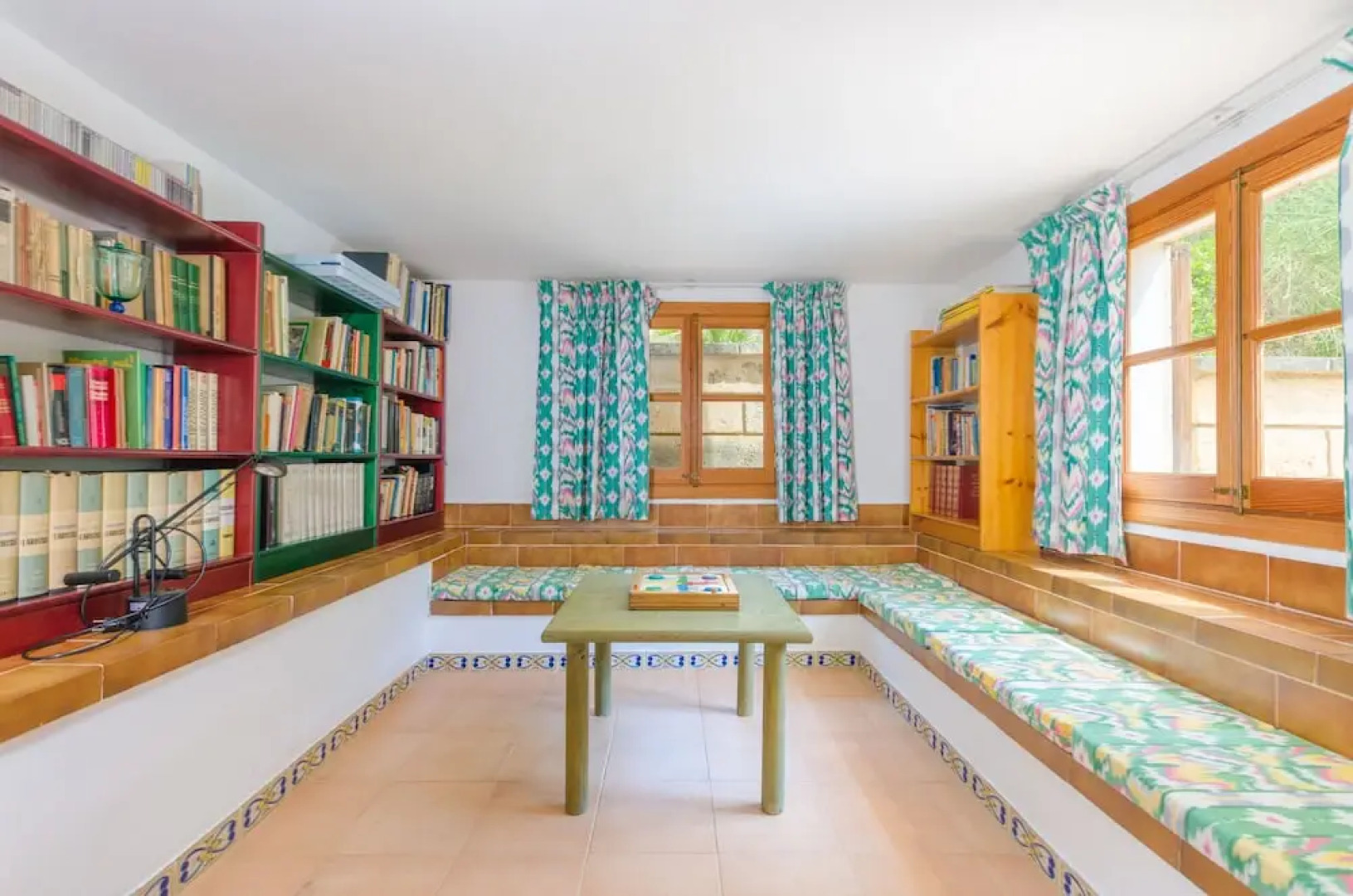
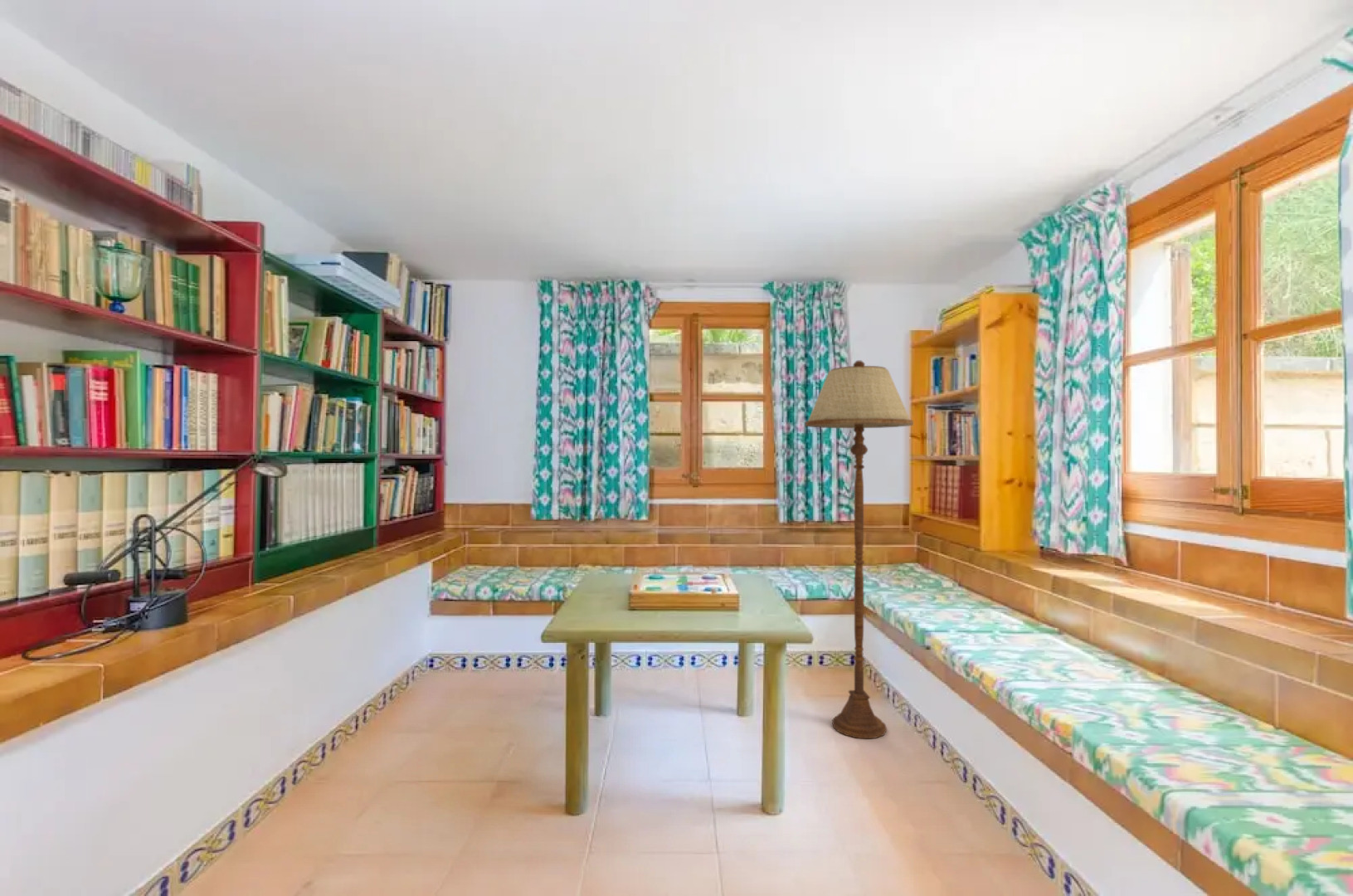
+ floor lamp (858, 543)
